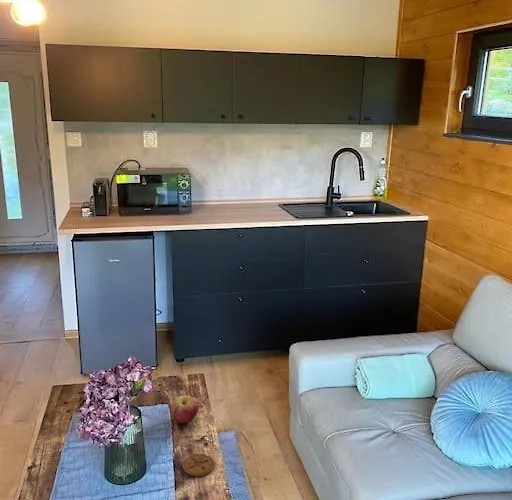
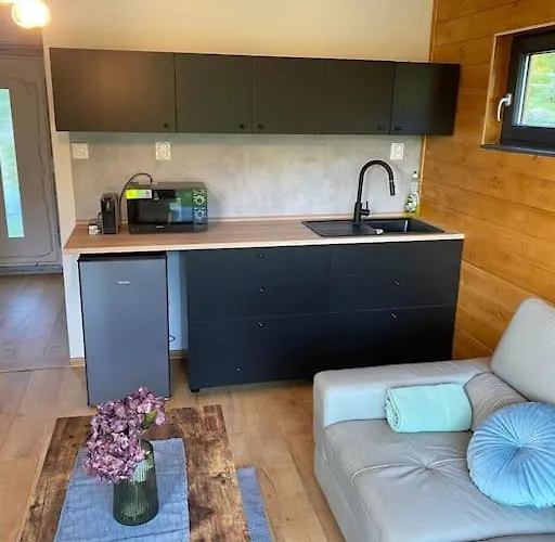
- apple (184, 409)
- coaster (198, 464)
